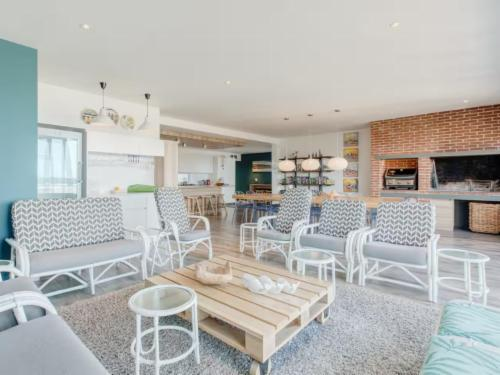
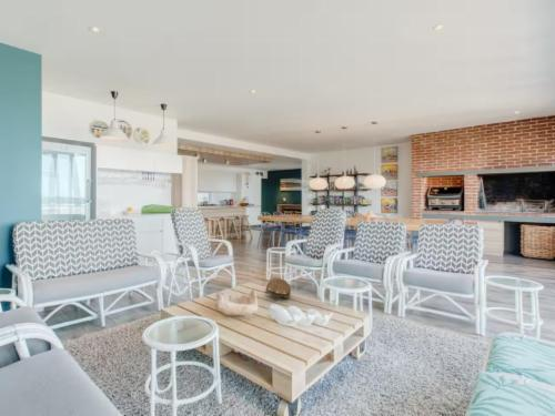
+ decorative bowl (278, 287)
